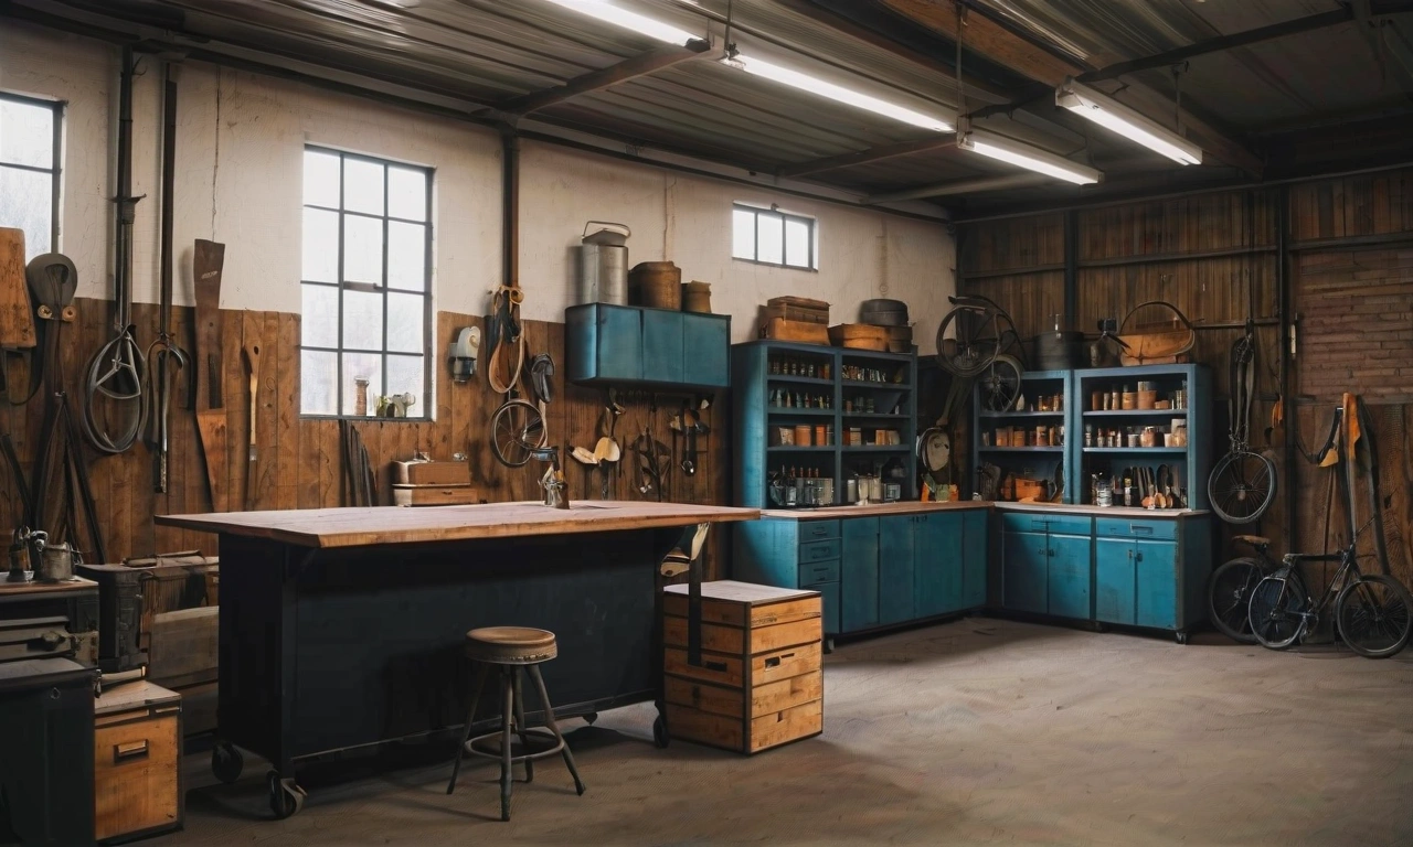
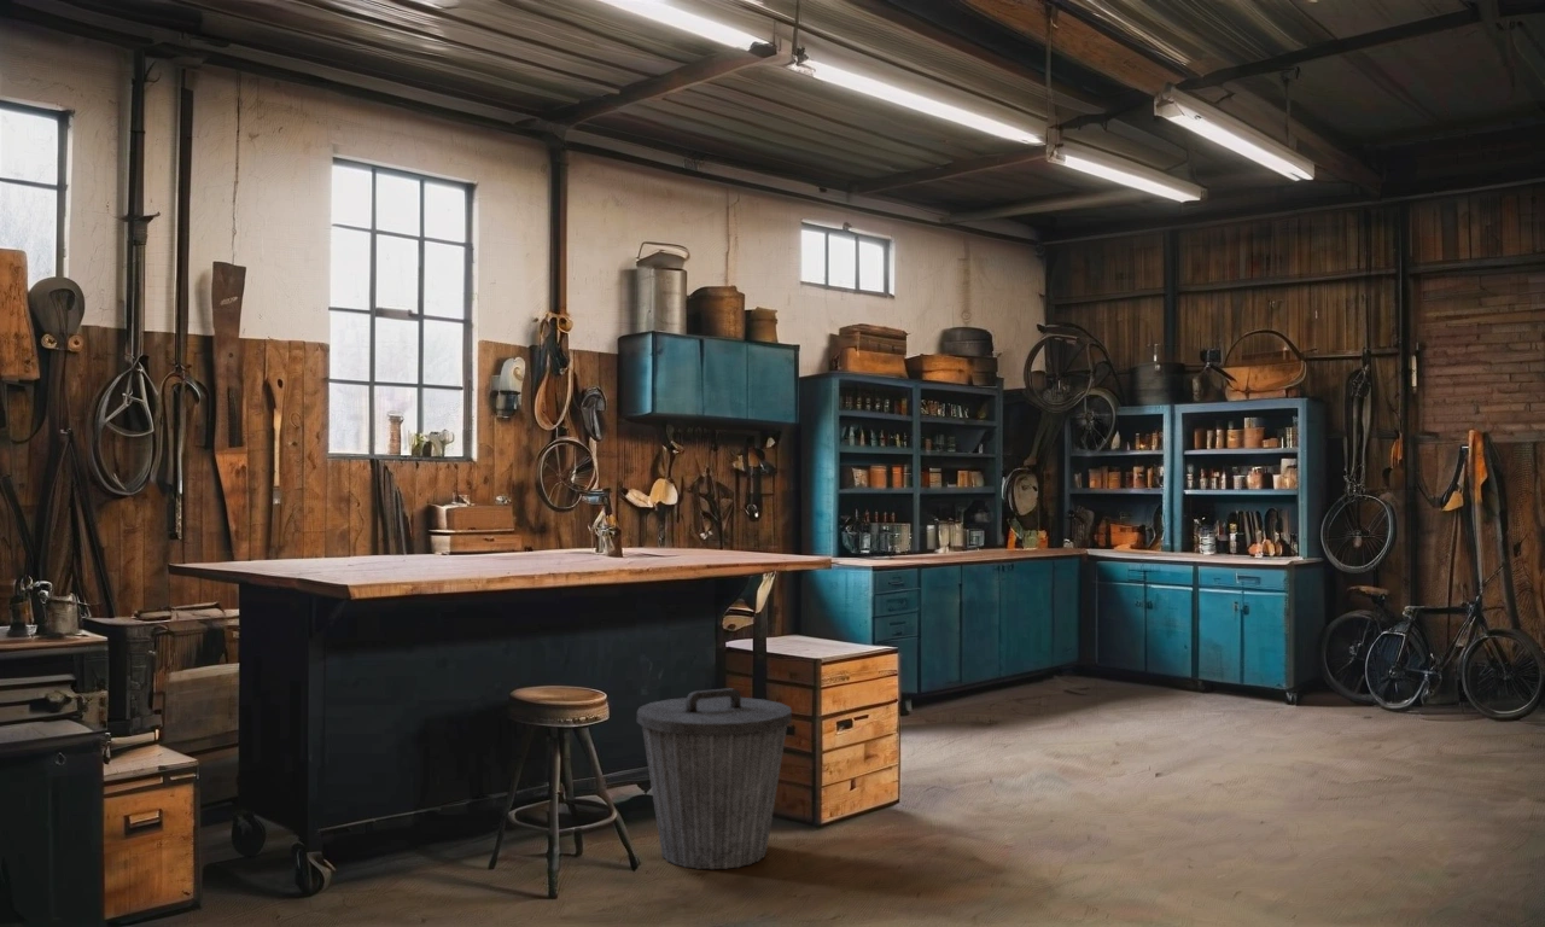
+ trash can (713, 771)
